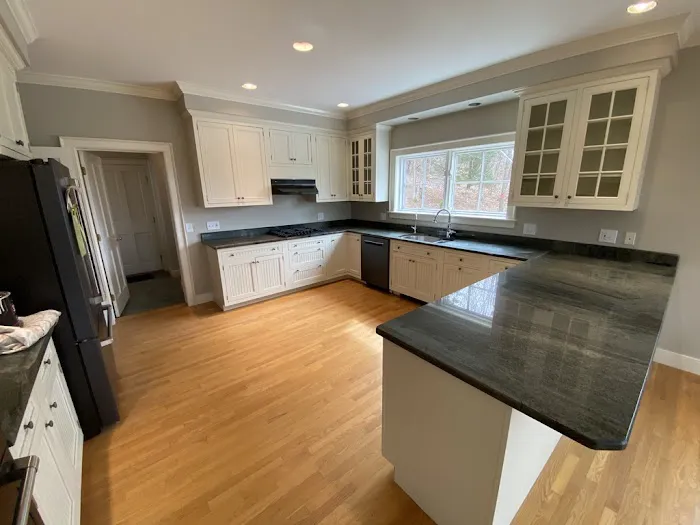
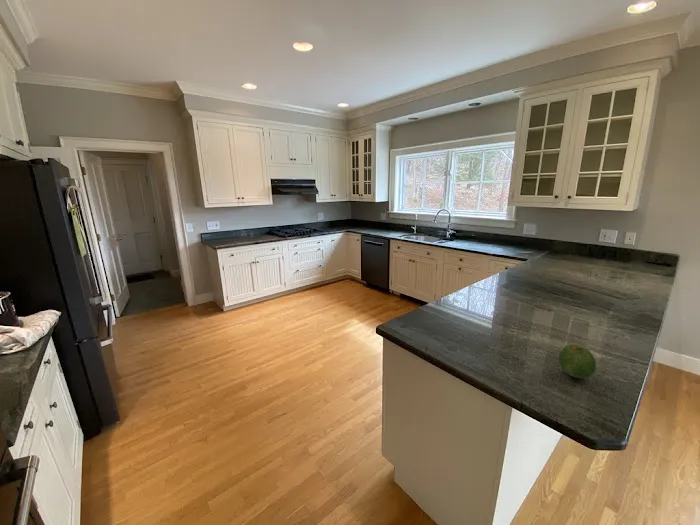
+ fruit (577, 360)
